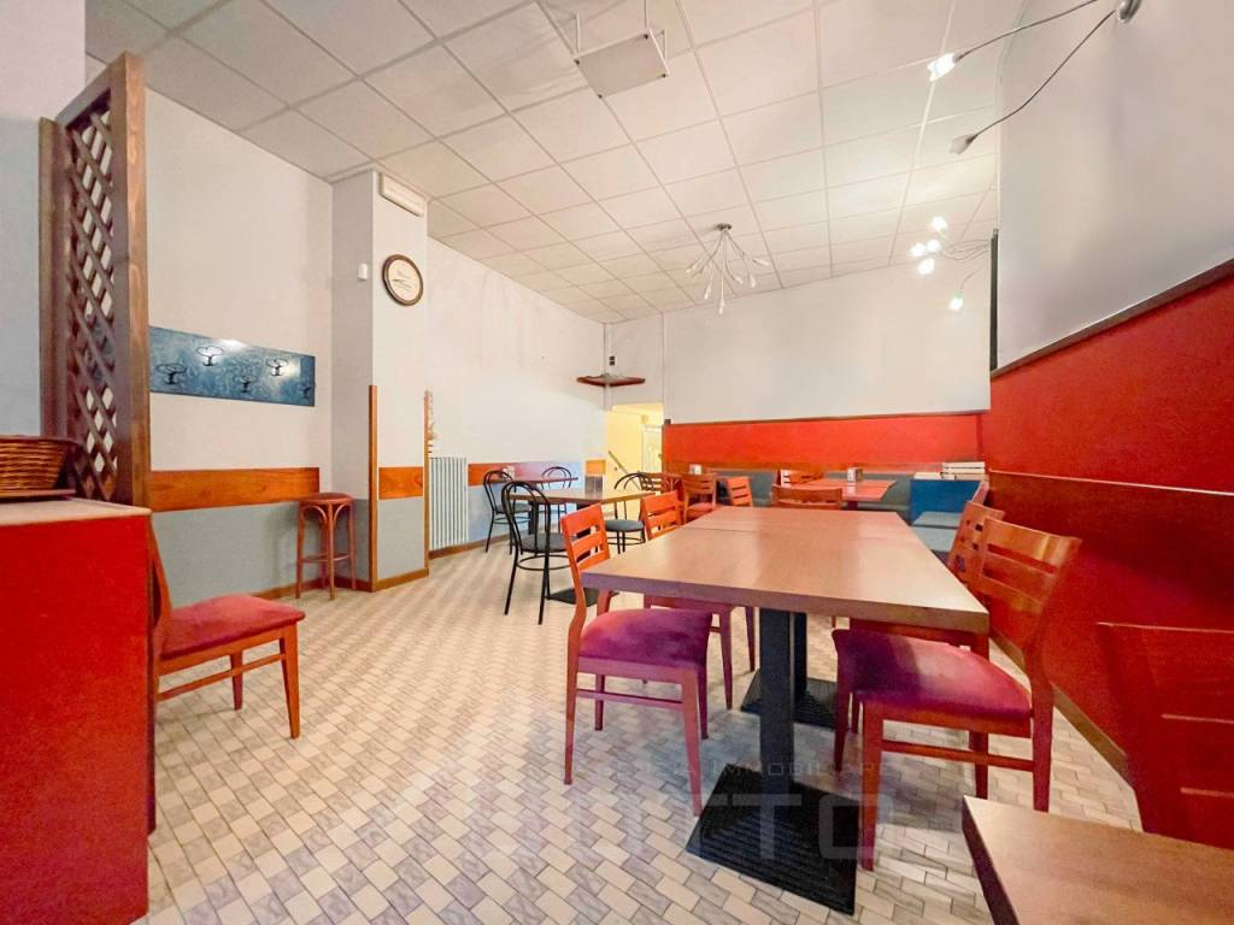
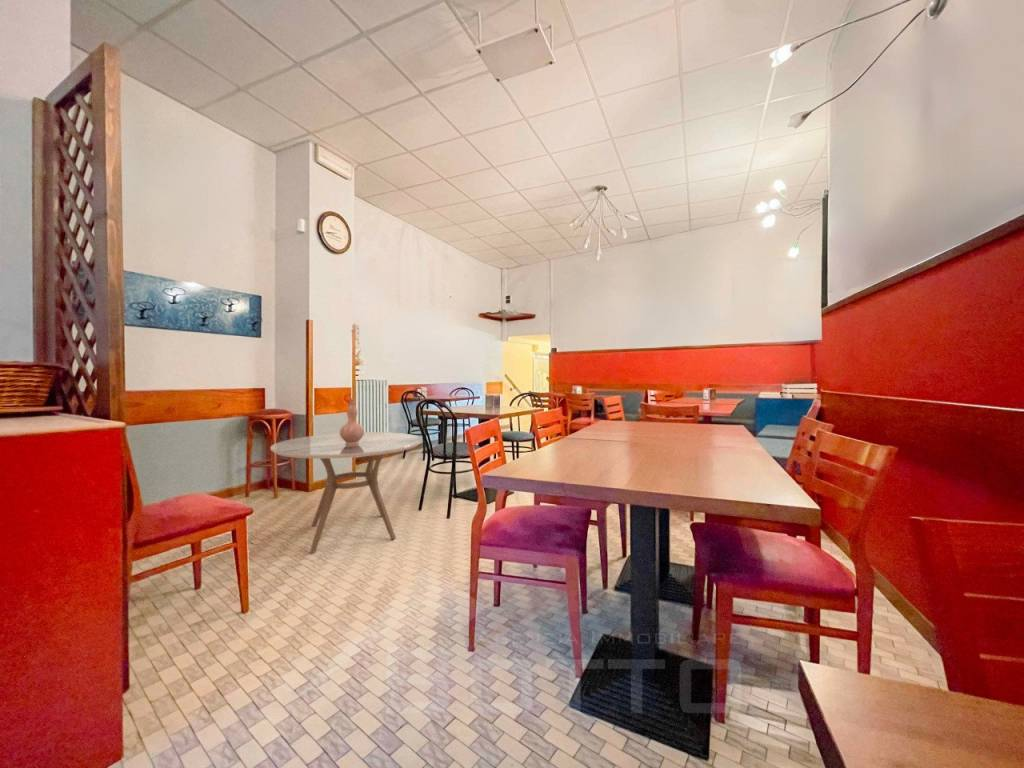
+ vase (352, 420)
+ dining table (351, 487)
